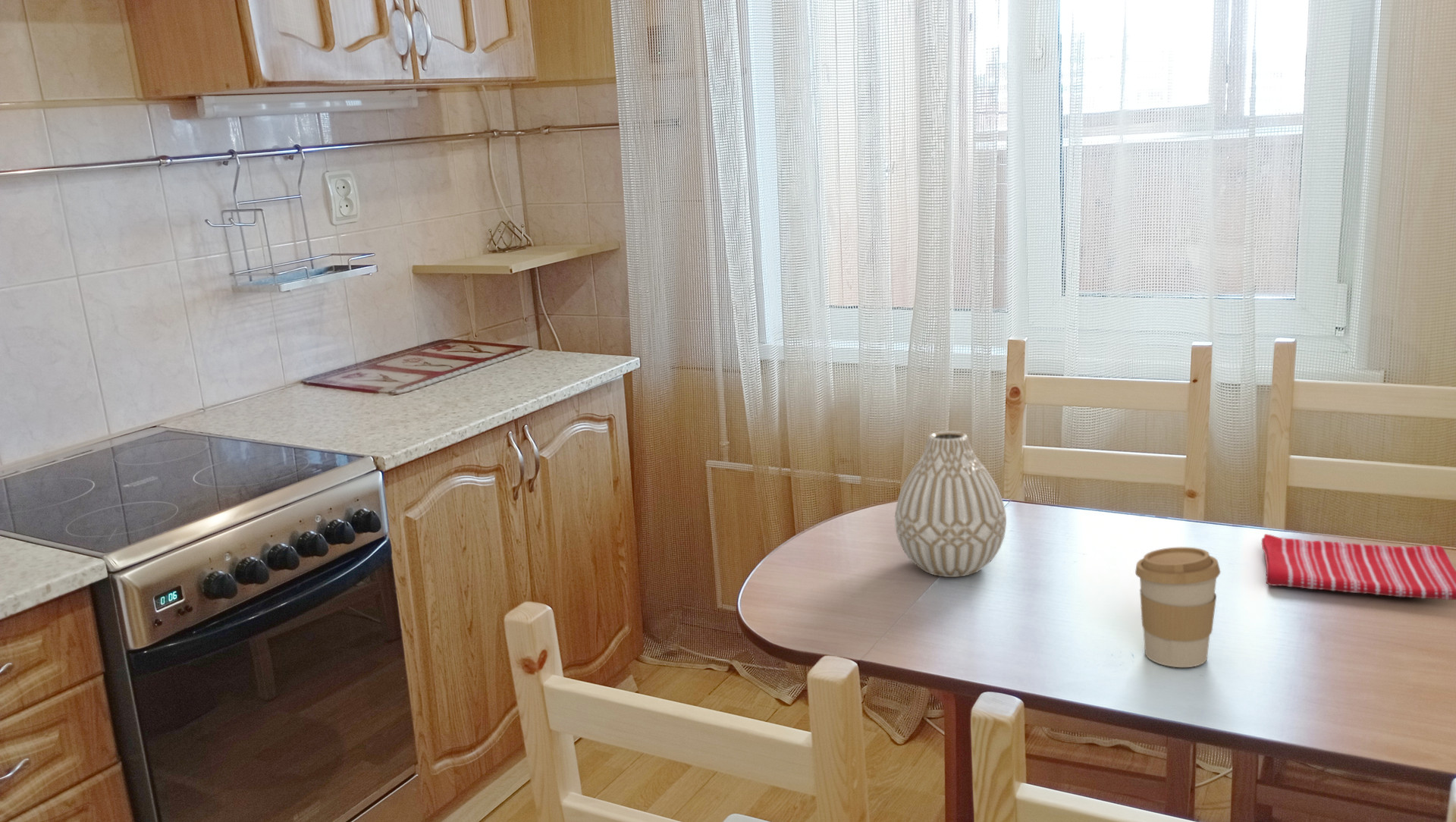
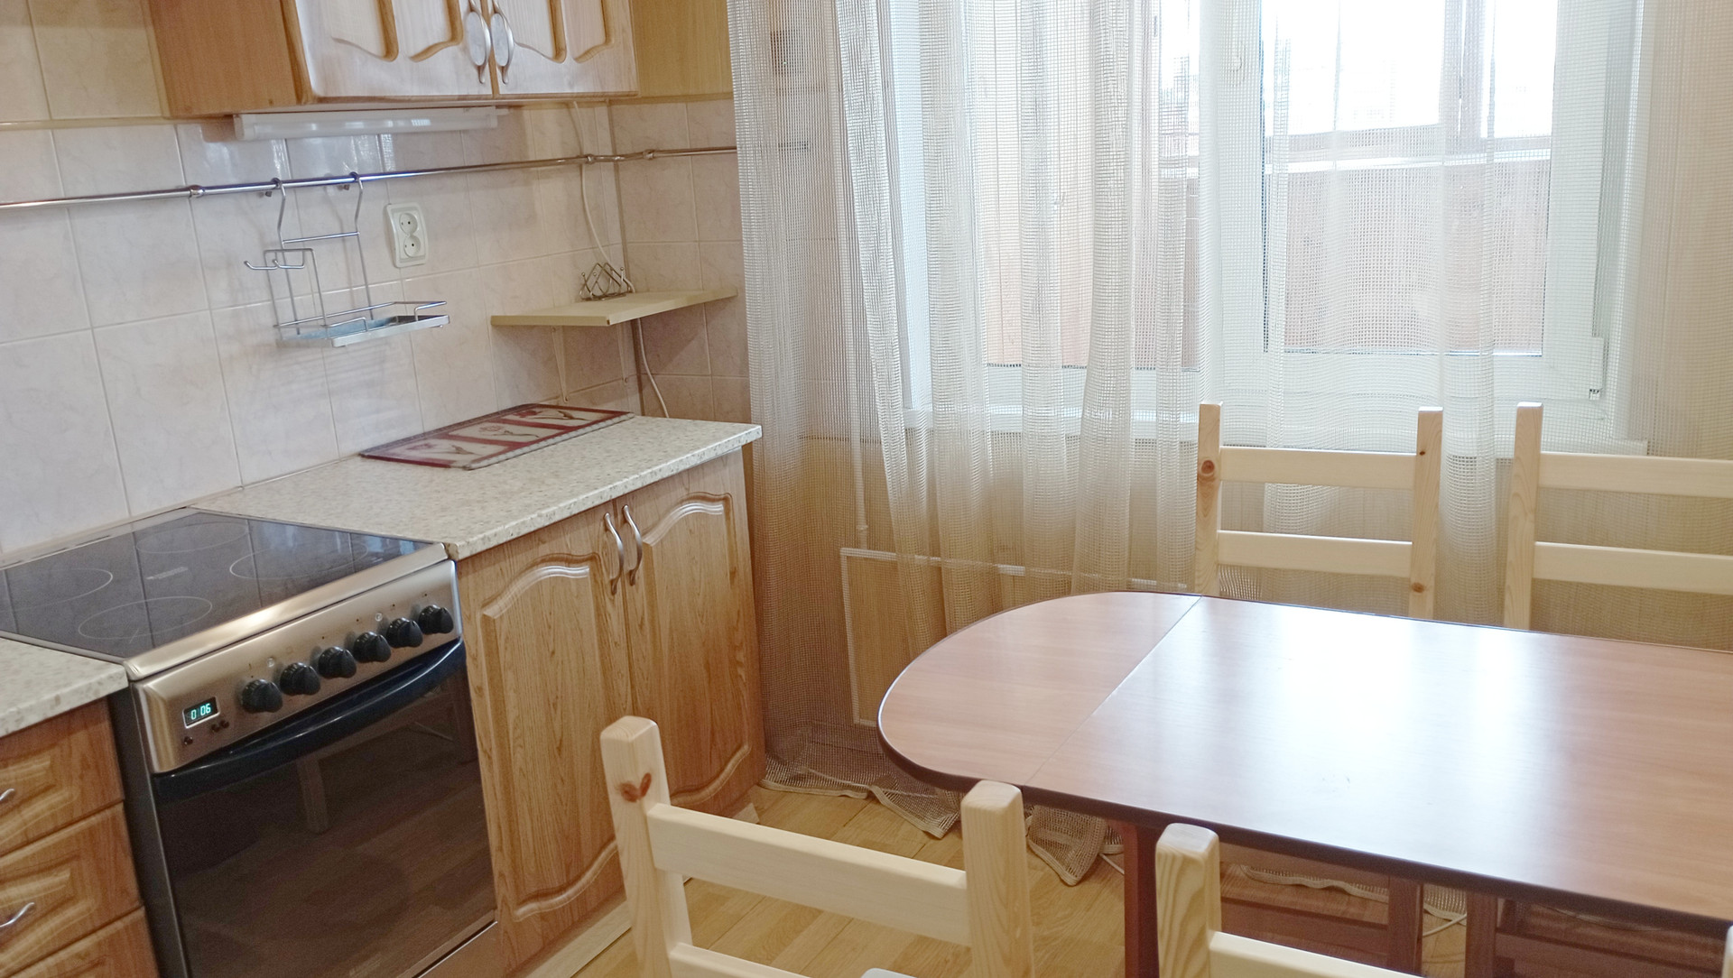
- dish towel (1357, 566)
- coffee cup (1176, 604)
- vase (949, 501)
